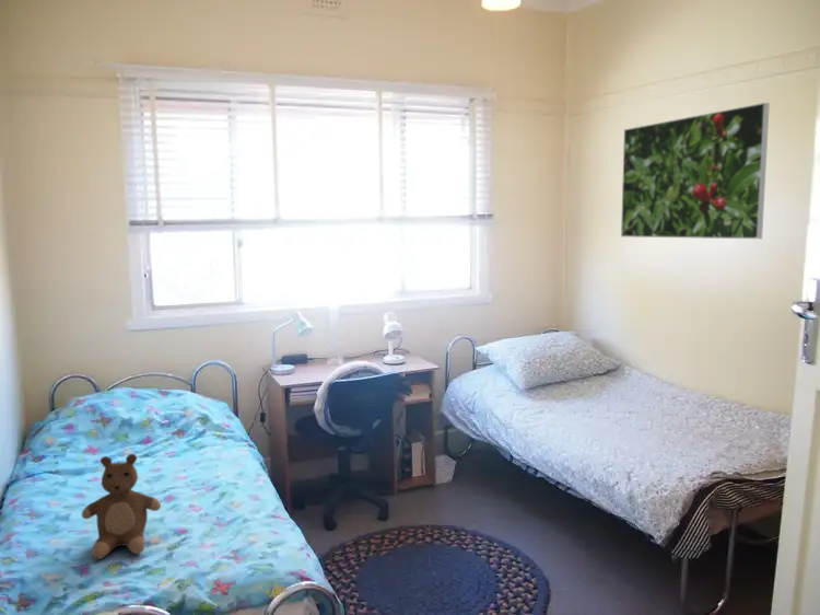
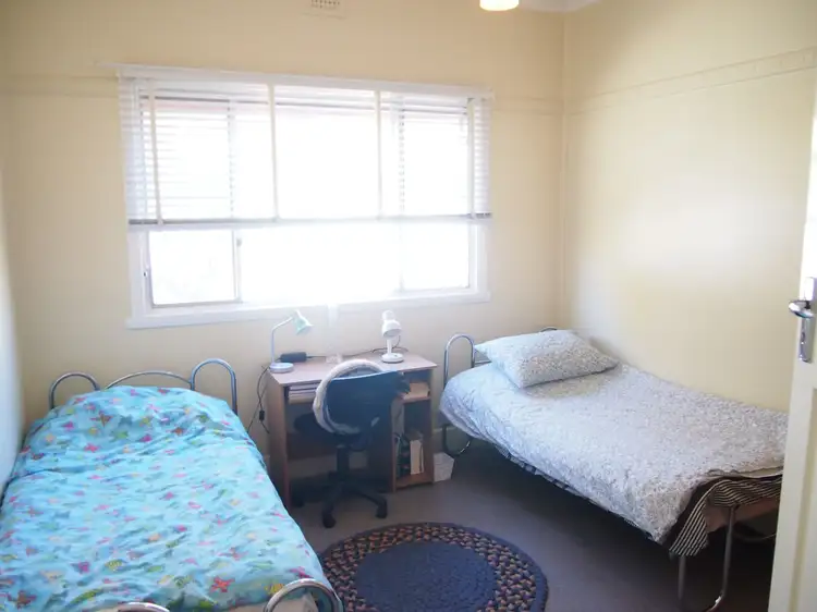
- teddy bear (119, 502)
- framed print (686, 178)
